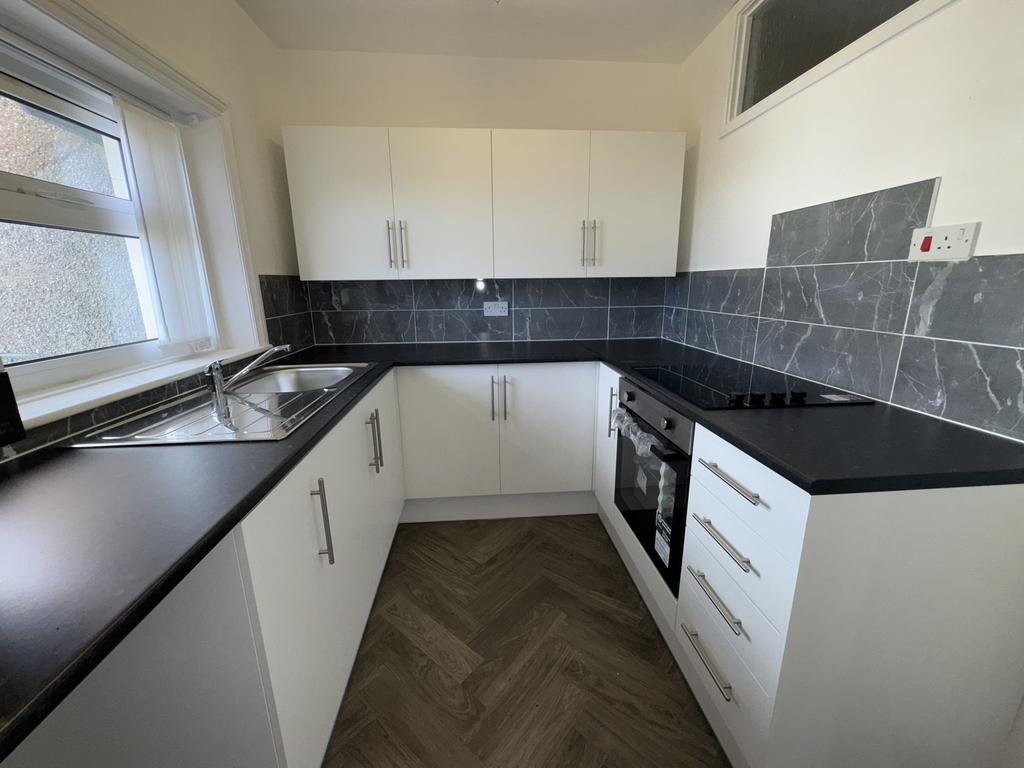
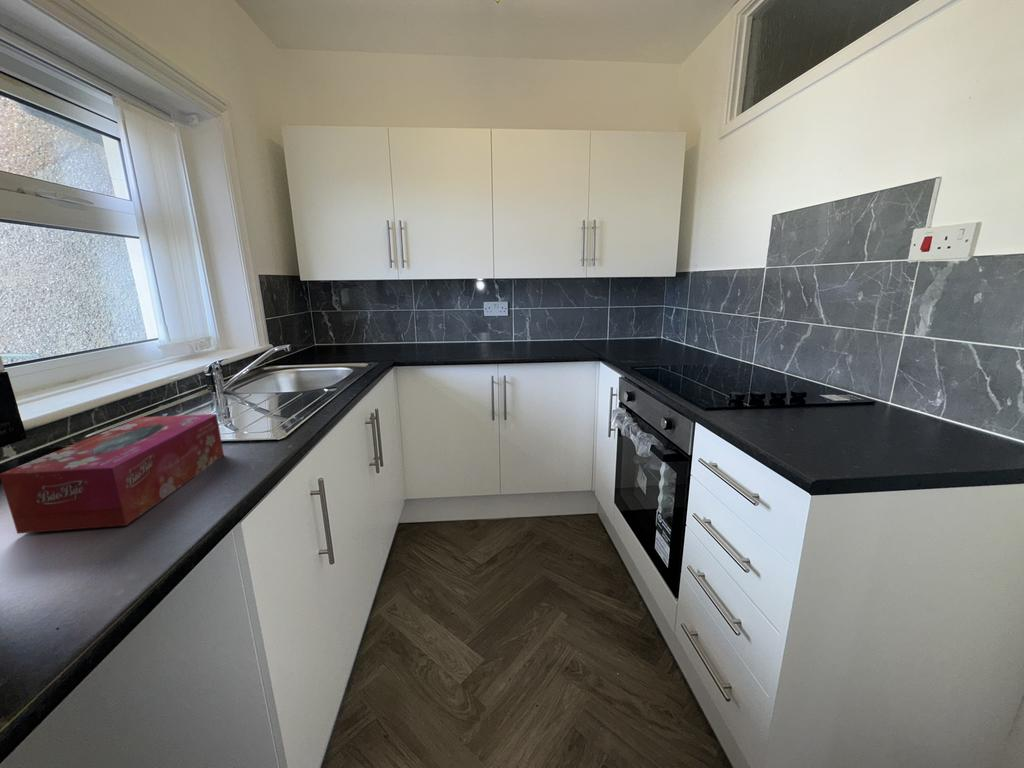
+ tissue box (134, 463)
